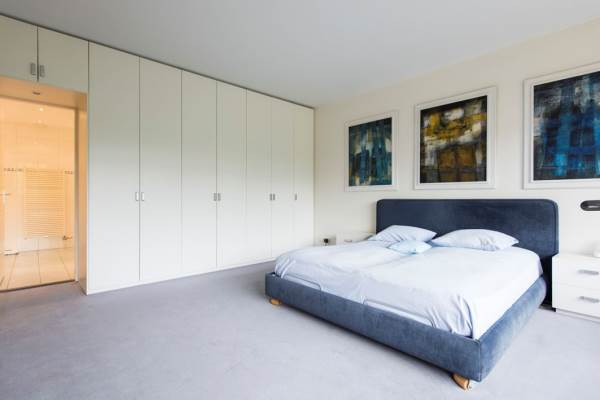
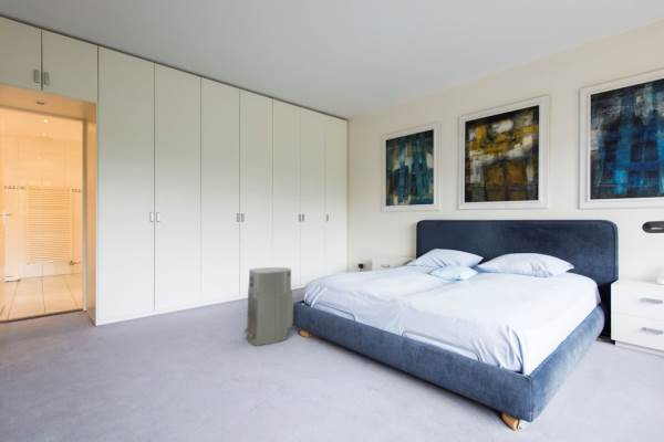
+ air purifier (269, 303)
